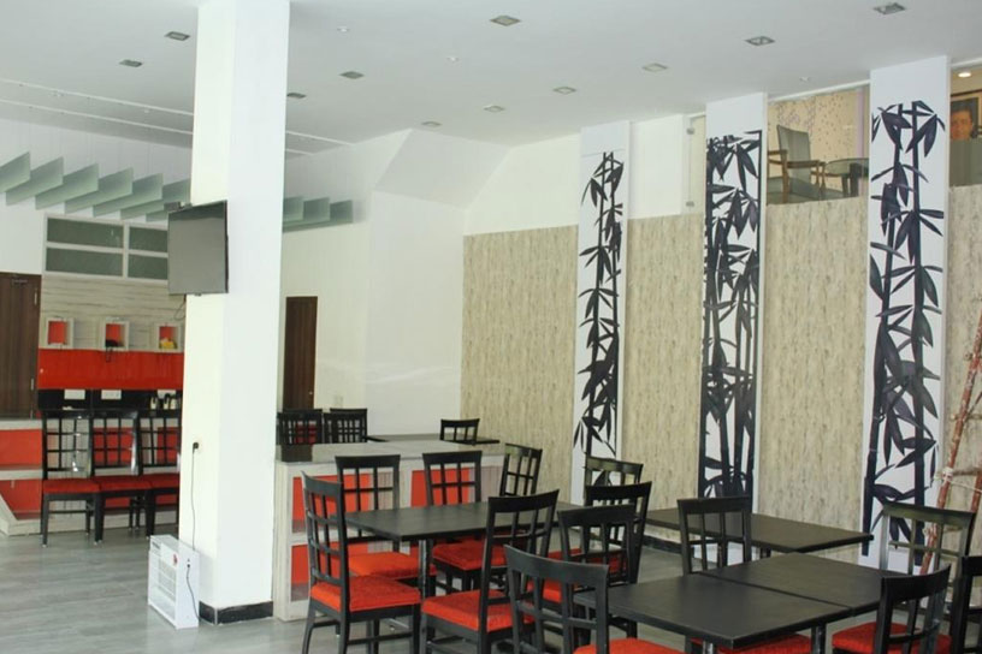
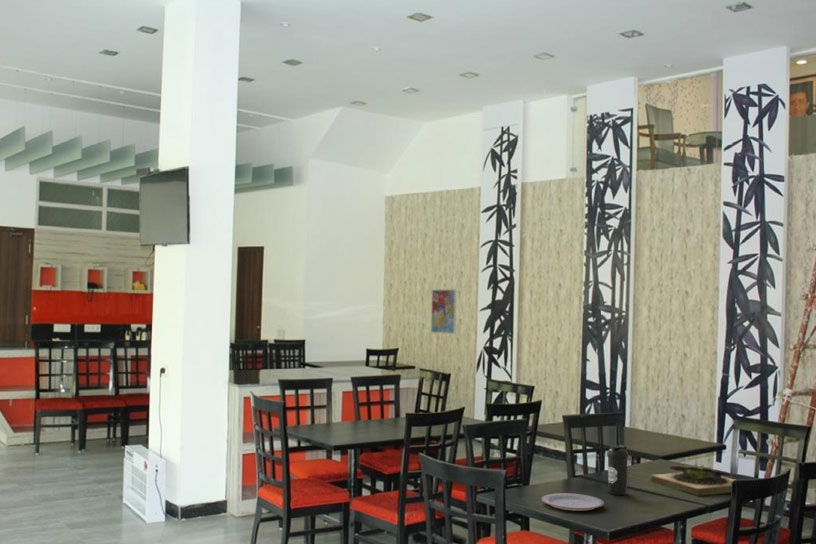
+ wall art (443, 311)
+ plate (572, 502)
+ succulent planter (699, 474)
+ water bottle (617, 469)
